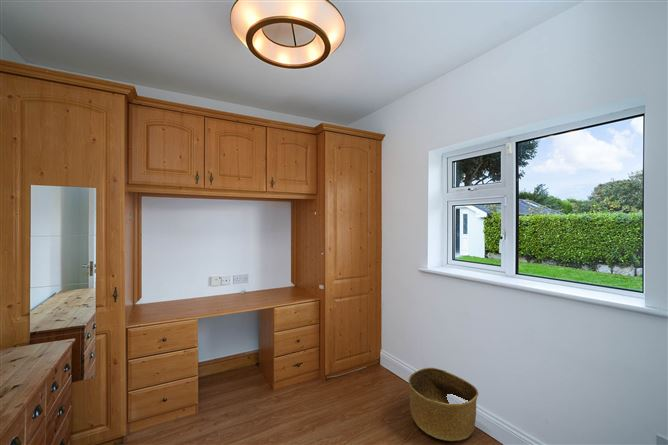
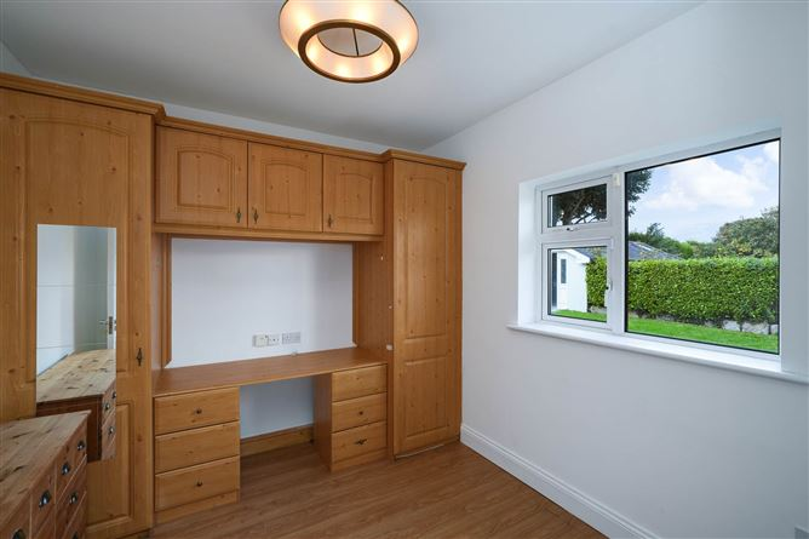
- basket (441, 403)
